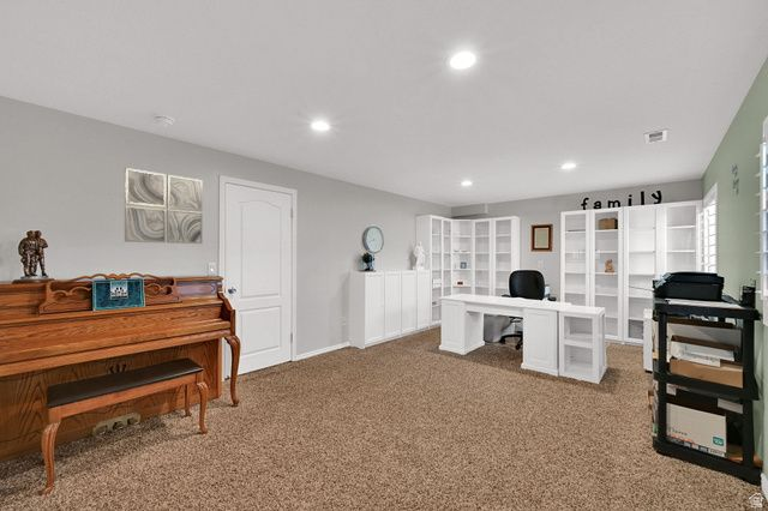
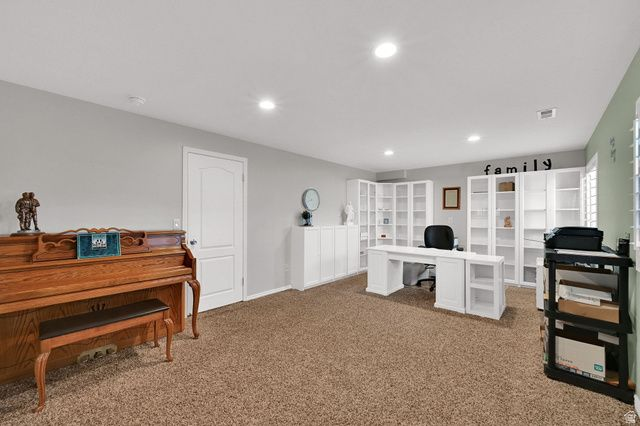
- wall art (167, 210)
